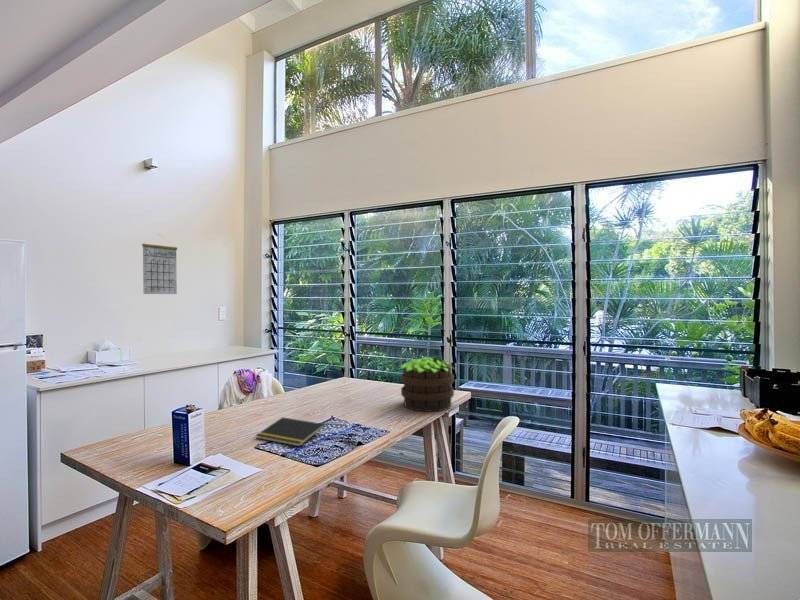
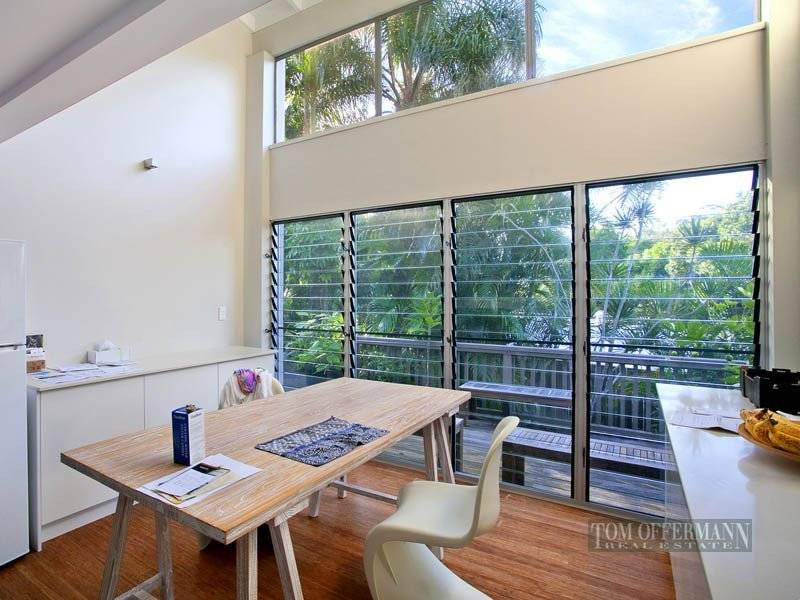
- potted plant (427, 381)
- notepad (290, 430)
- calendar (160, 264)
